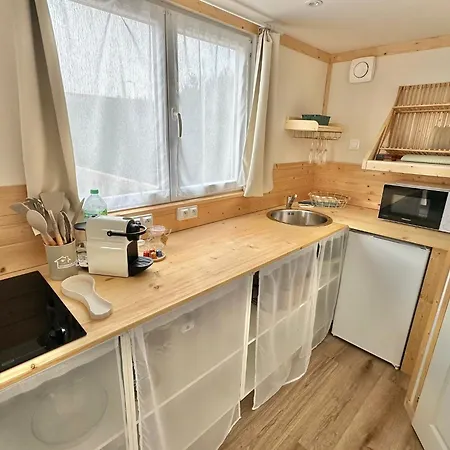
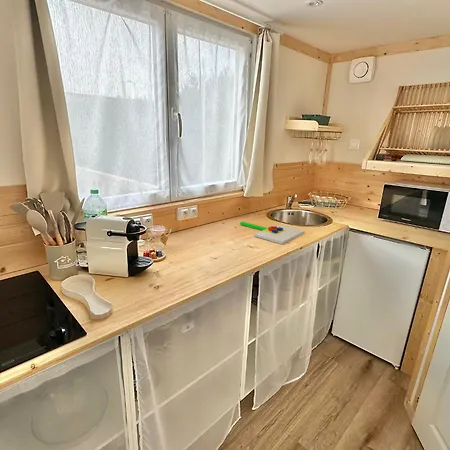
+ chopping board (265, 228)
